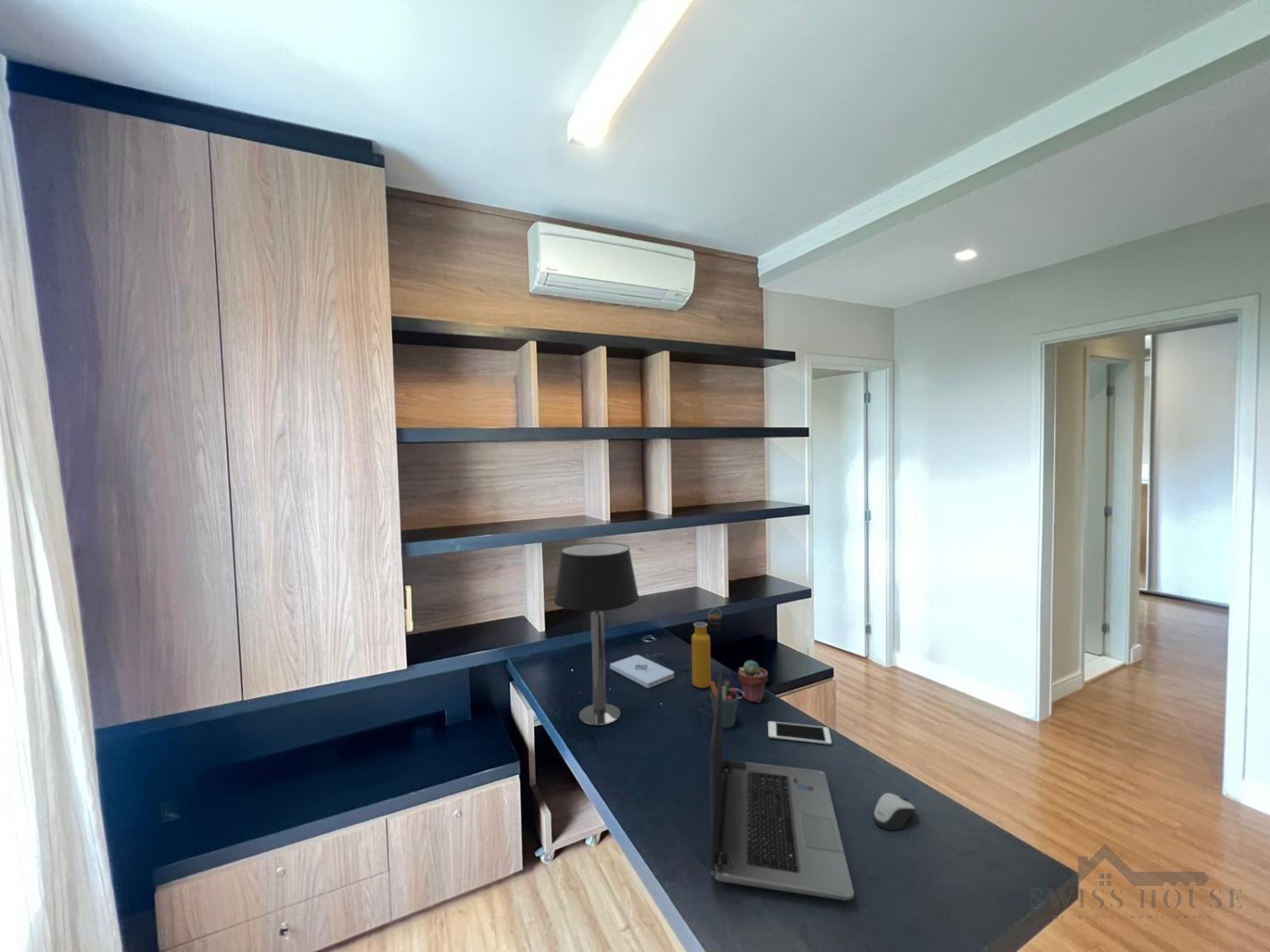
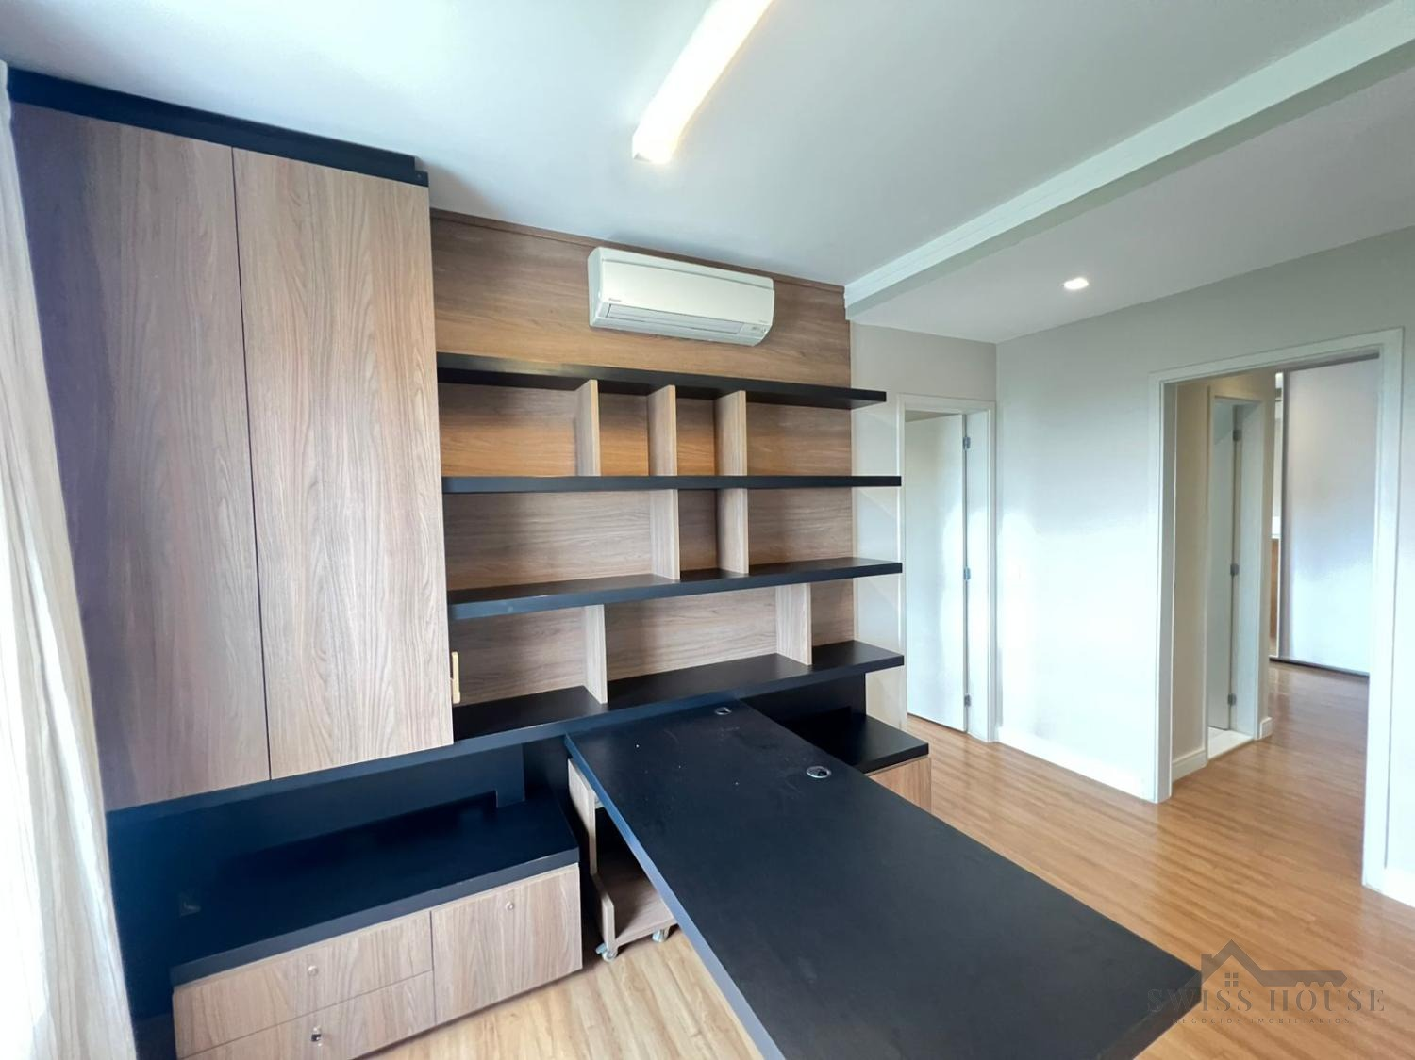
- pen holder (724, 701)
- water bottle (707, 646)
- potted succulent (753, 679)
- table lamp (597, 632)
- laptop computer (774, 766)
- computer mouse (894, 807)
- cell phone (798, 732)
- notepad (642, 670)
